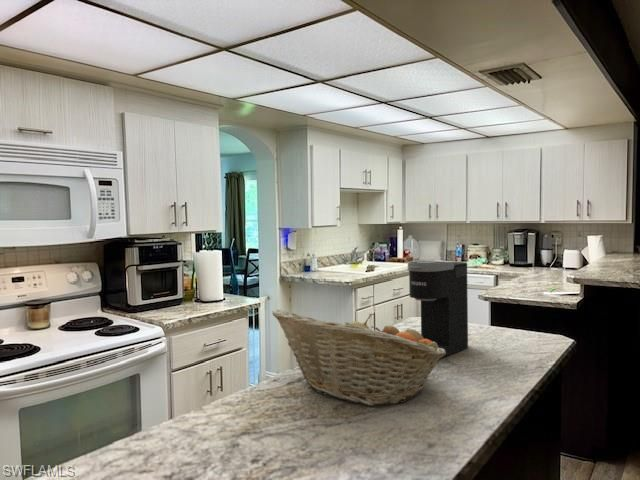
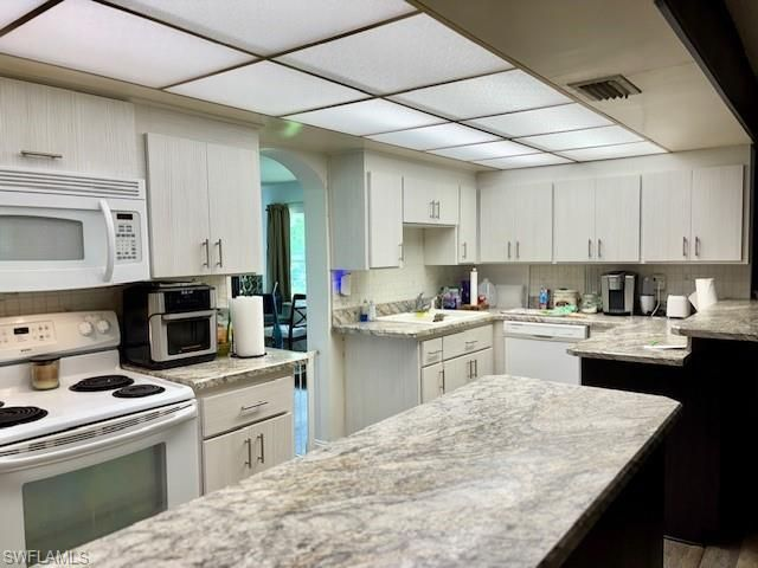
- fruit basket (354, 346)
- coffee maker (438, 306)
